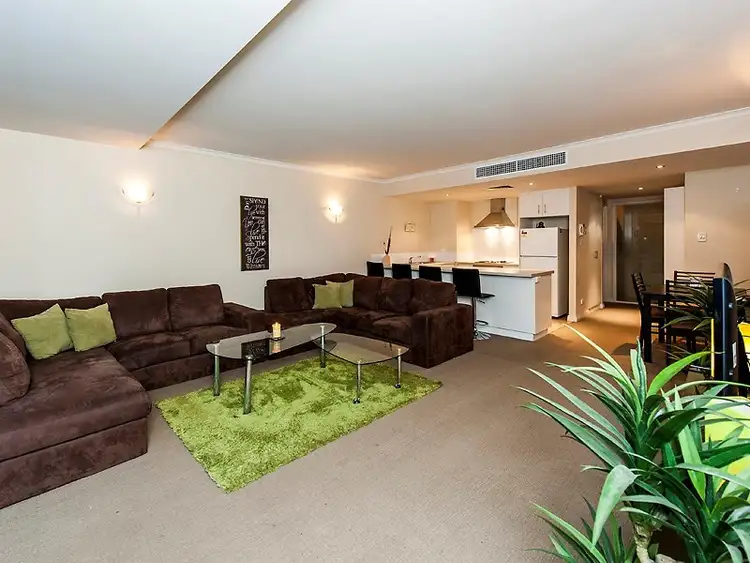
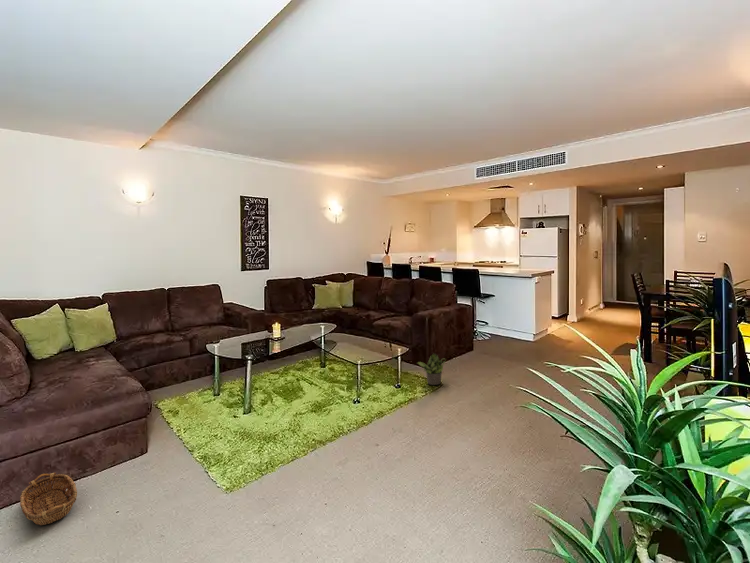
+ basket (48, 495)
+ potted plant (430, 368)
